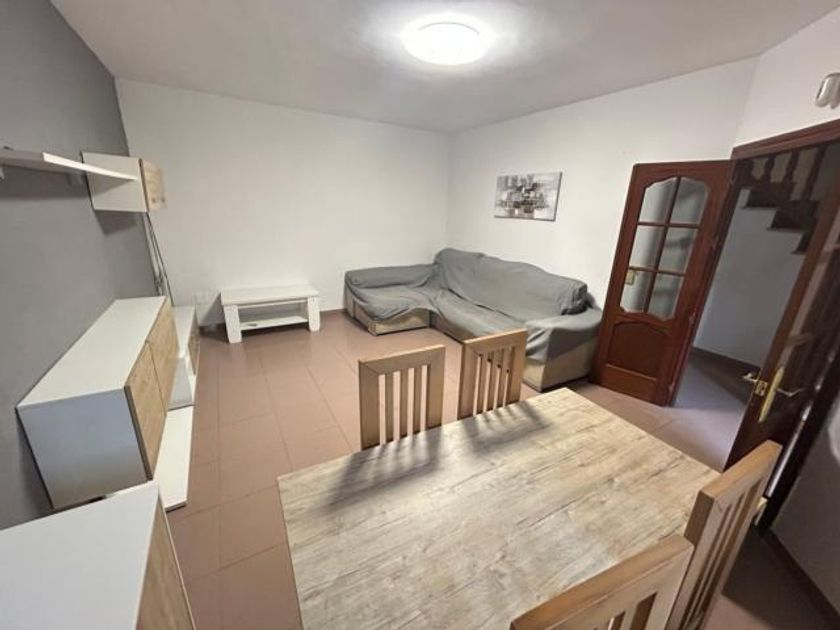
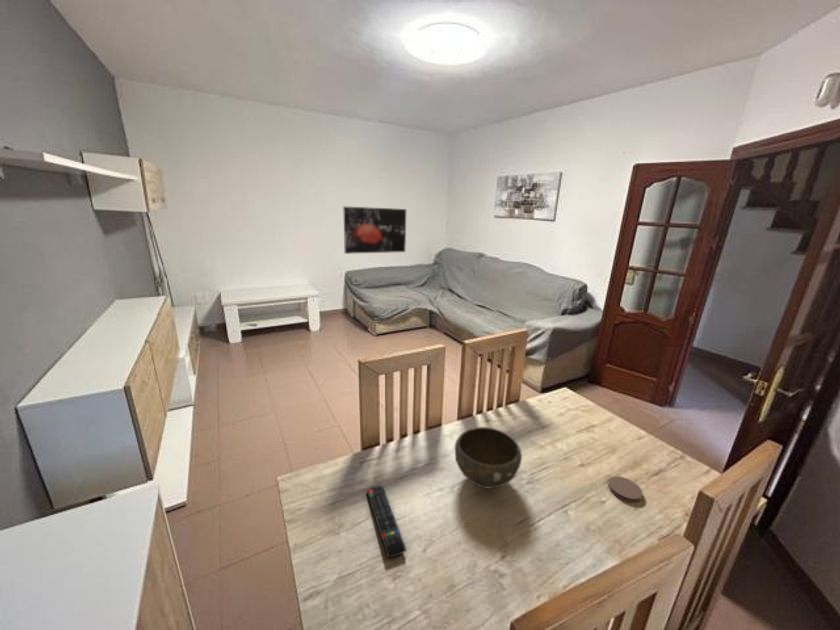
+ coaster (624, 488)
+ remote control (384, 517)
+ bowl (486, 463)
+ wall art (376, 230)
